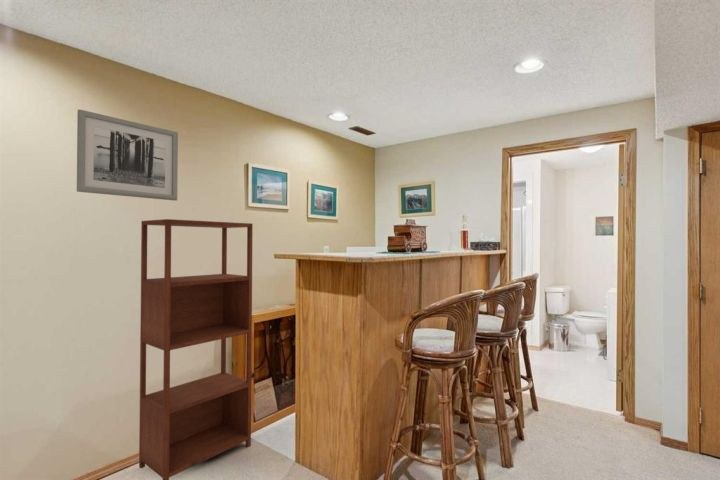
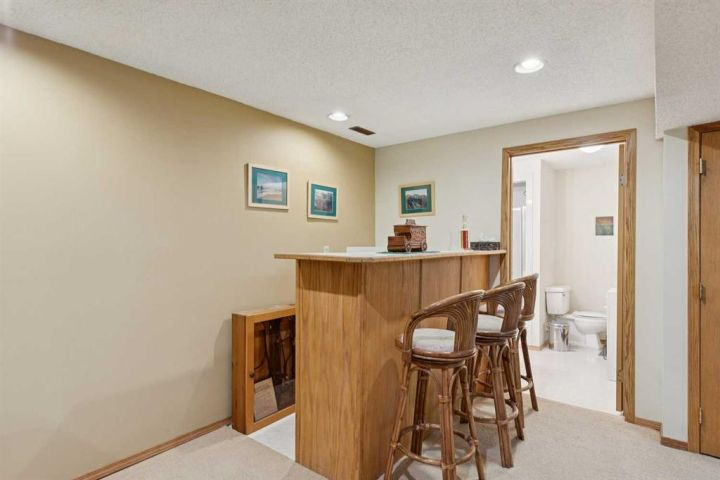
- shelving unit (198, 338)
- wall art (131, 159)
